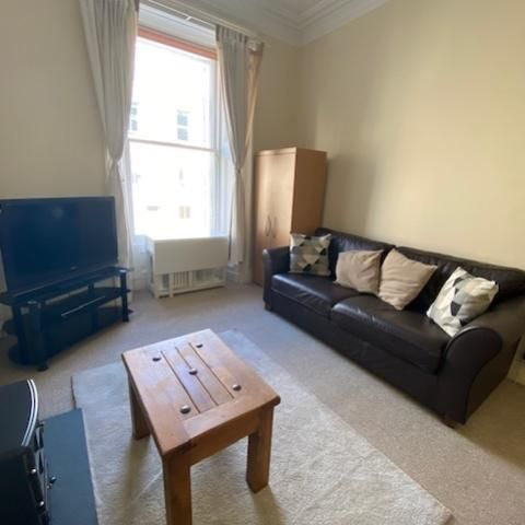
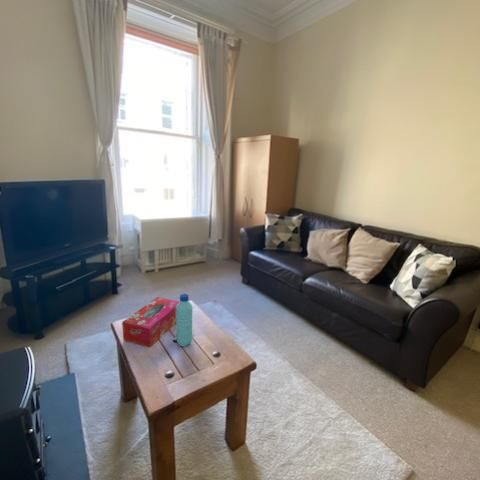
+ water bottle (184, 319)
+ tissue box (154, 319)
